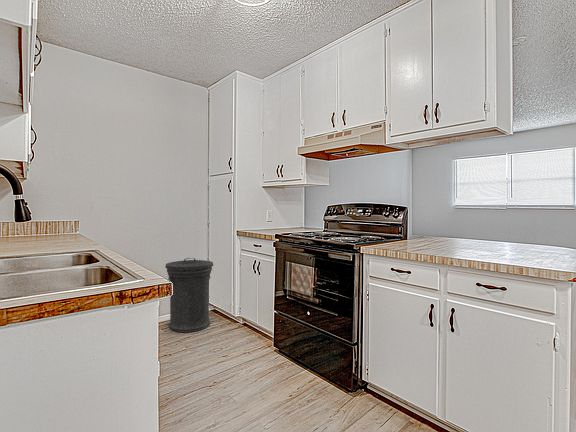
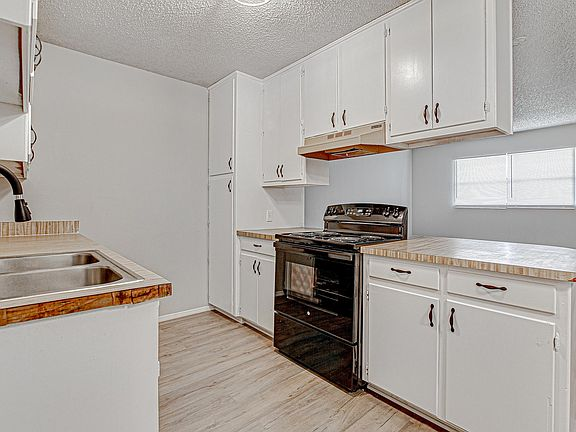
- trash can (189, 291)
